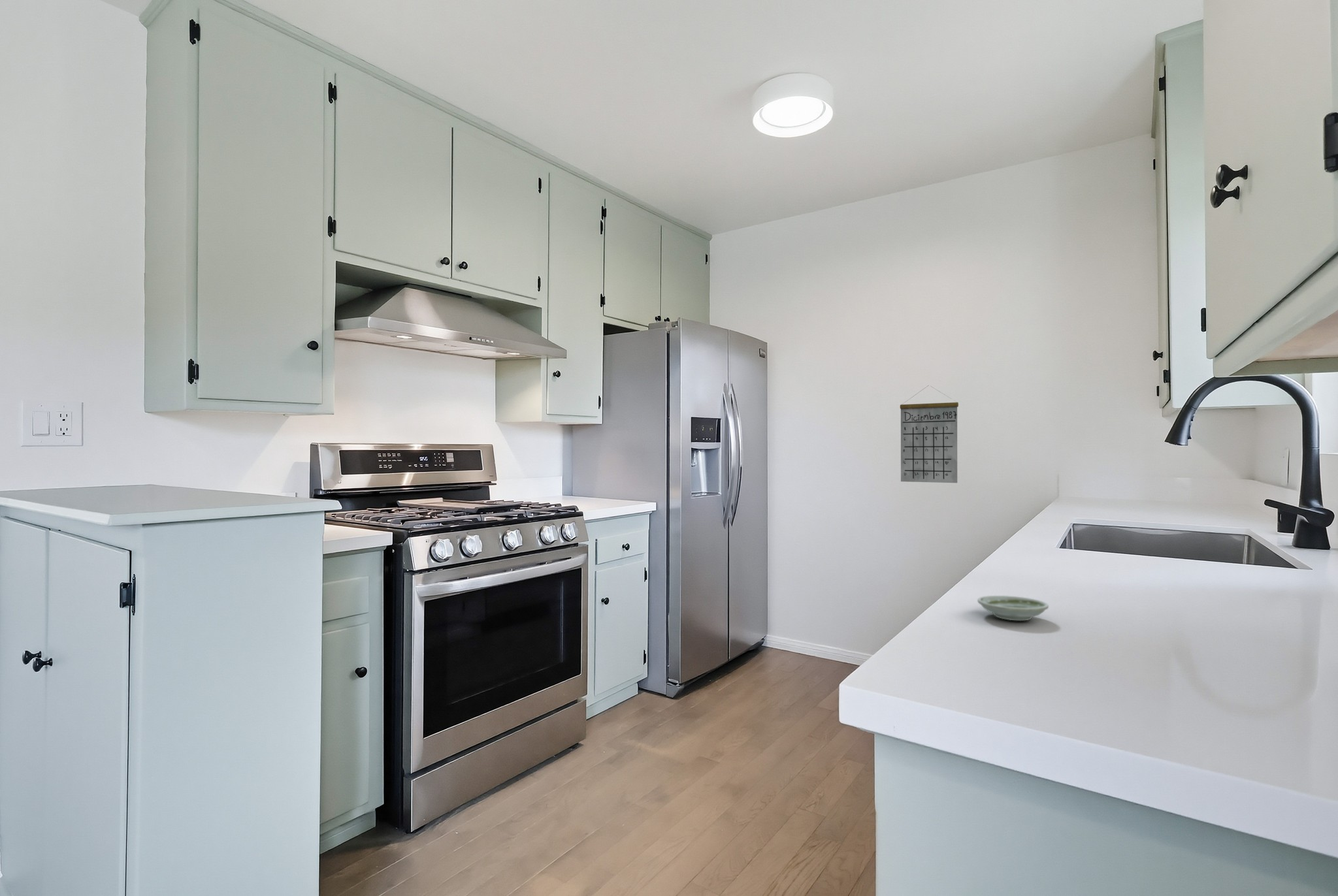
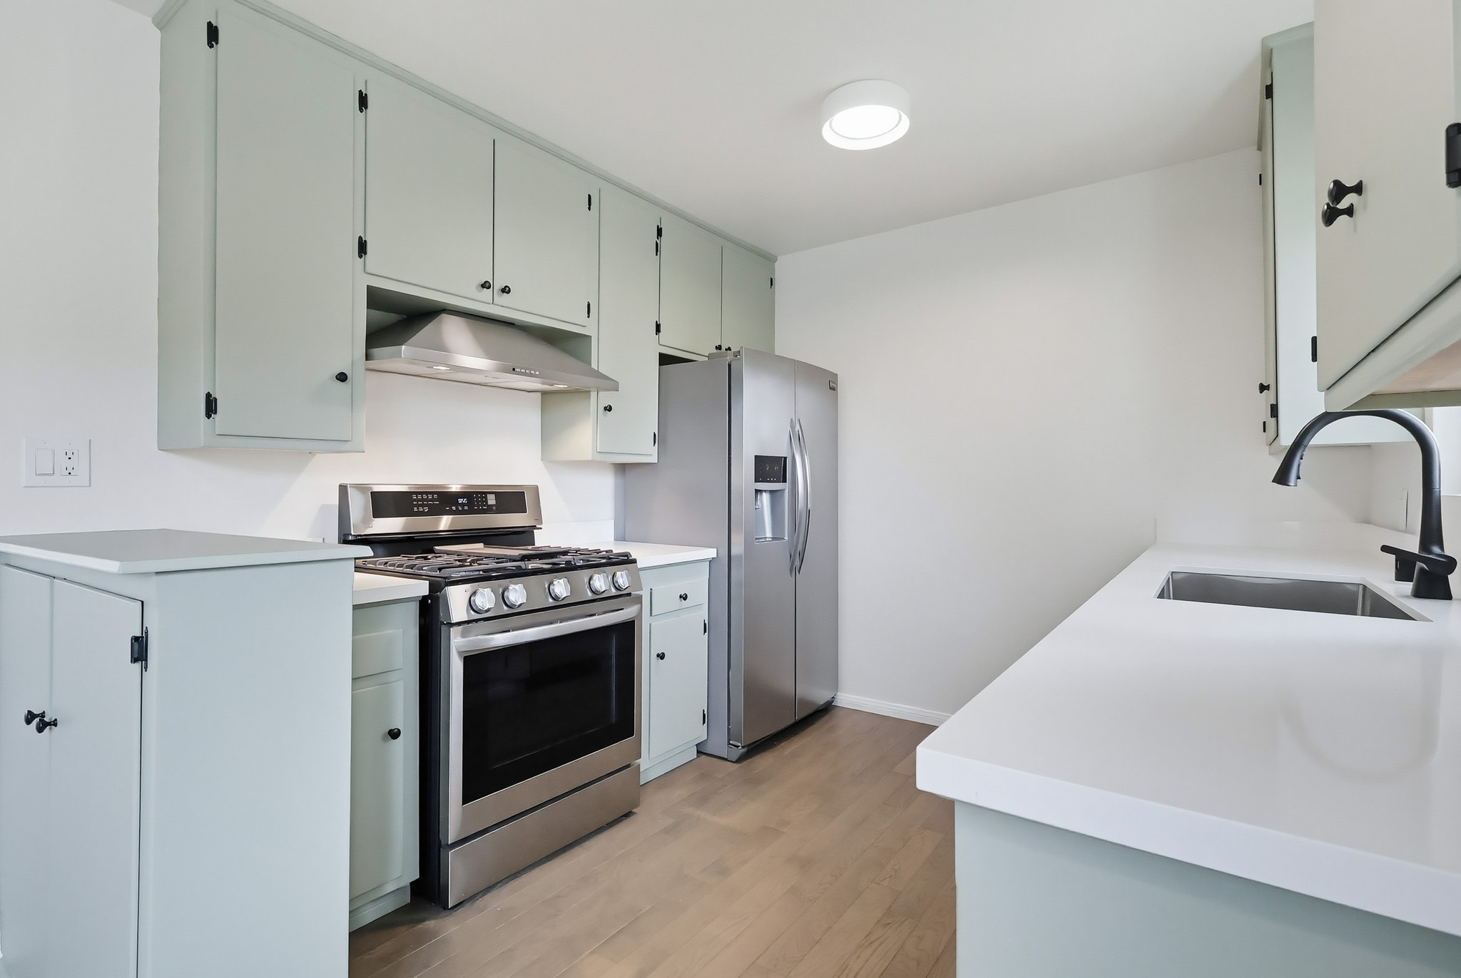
- calendar (928, 433)
- saucer (1012, 609)
